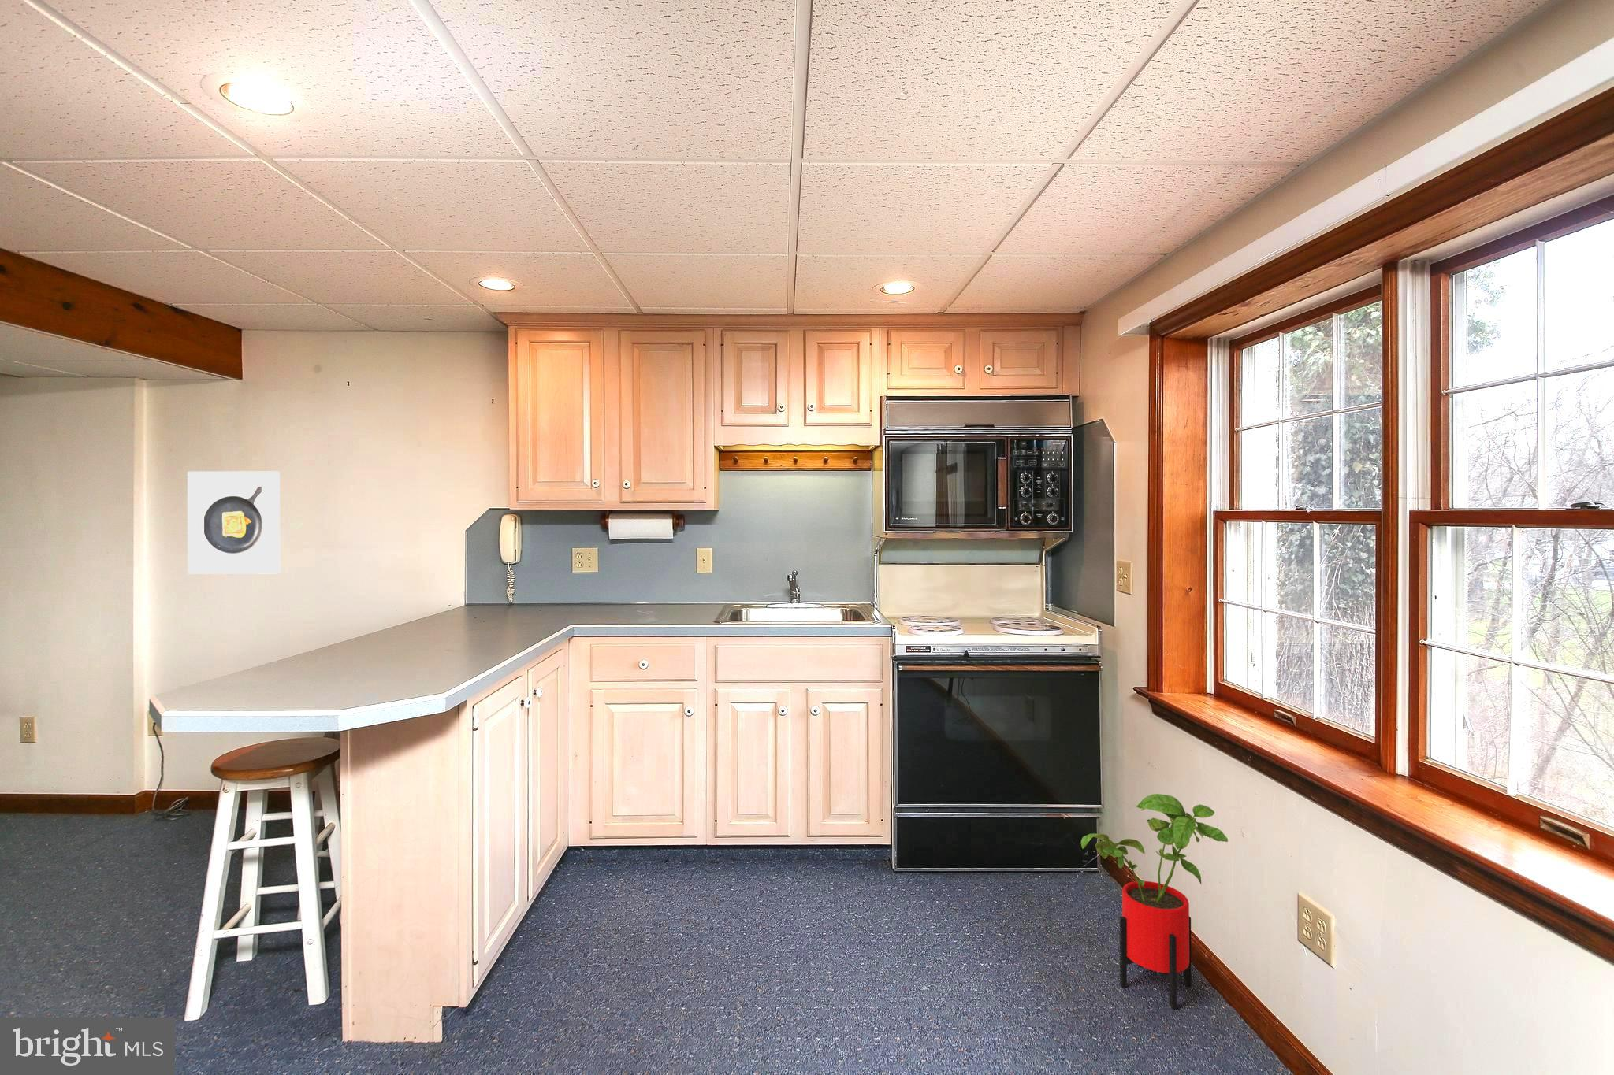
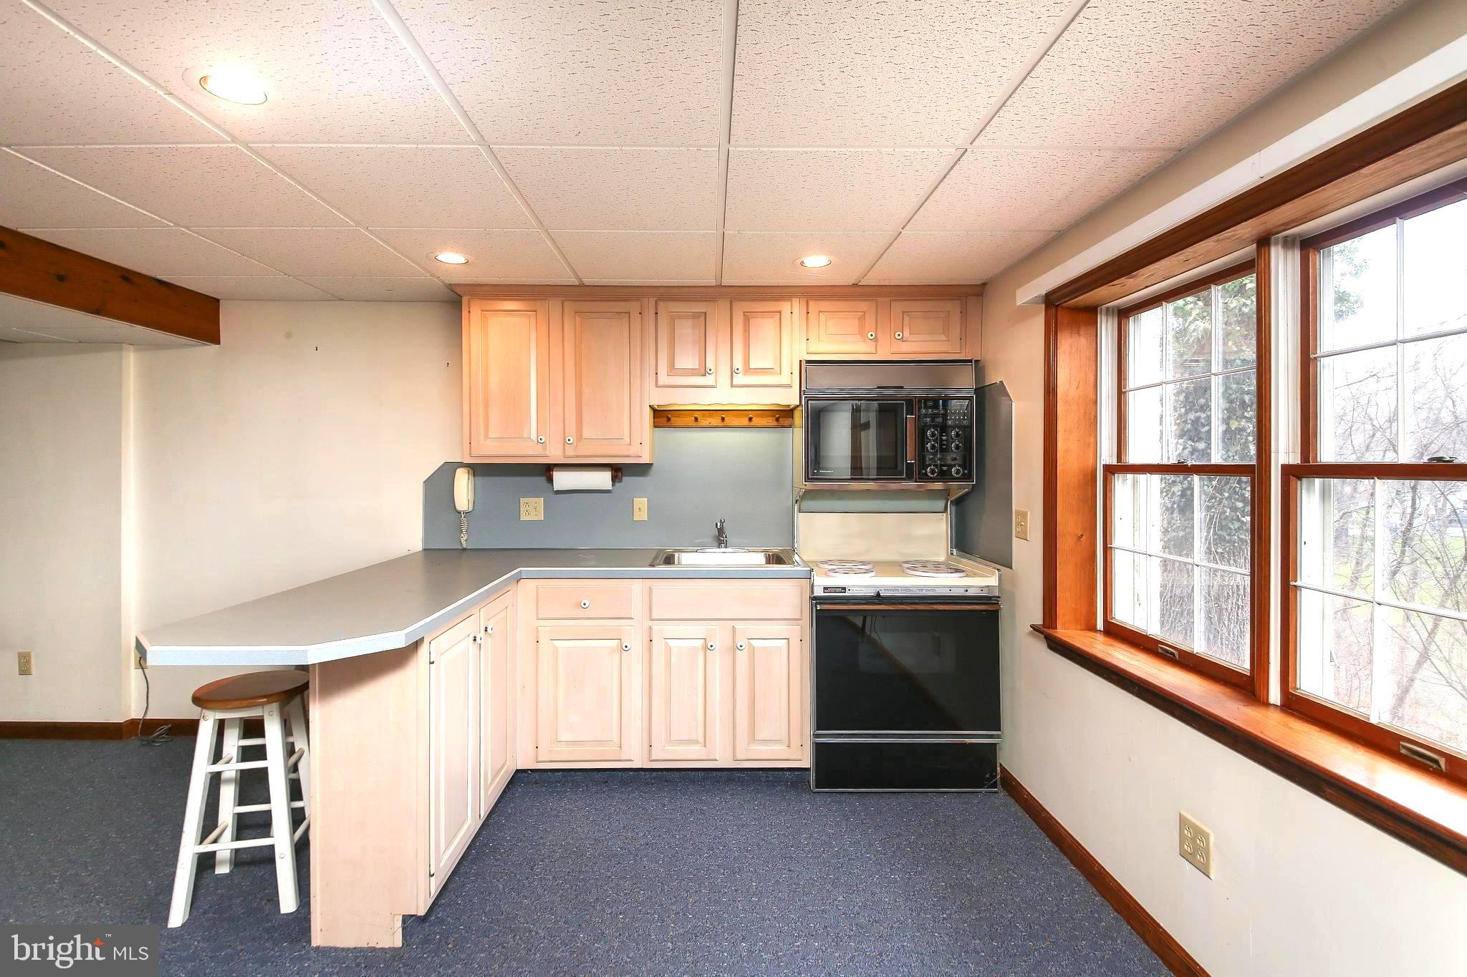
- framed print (233, 522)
- house plant (1154, 888)
